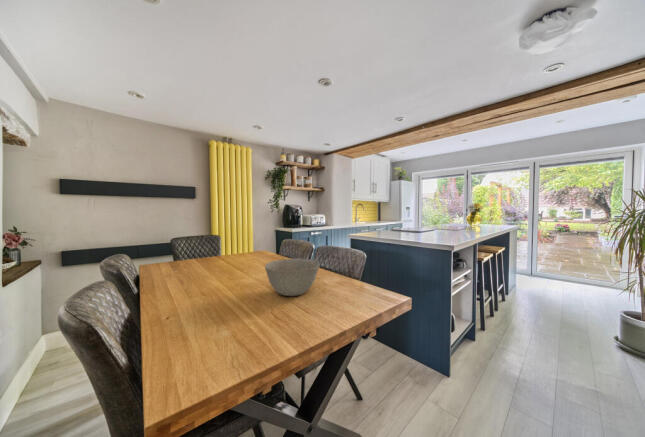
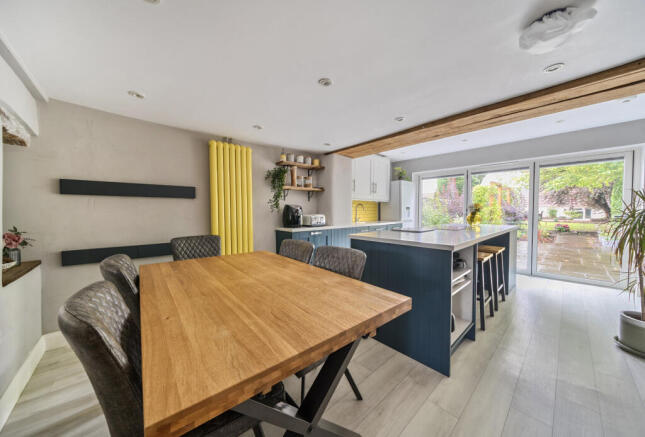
- bowl (292, 277)
